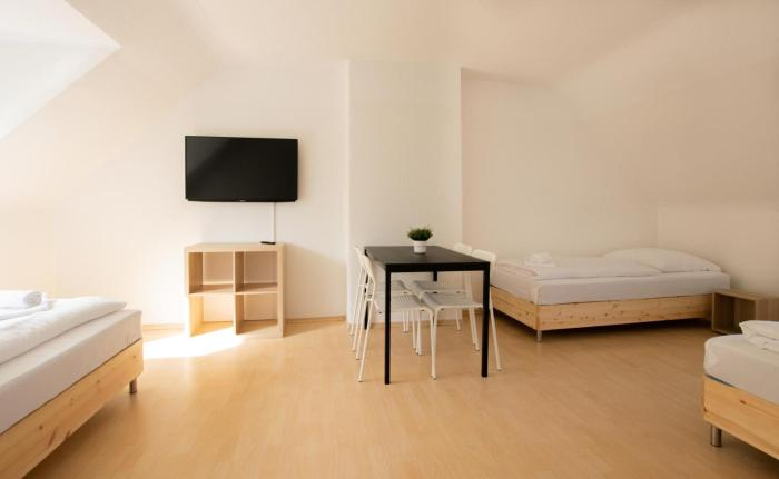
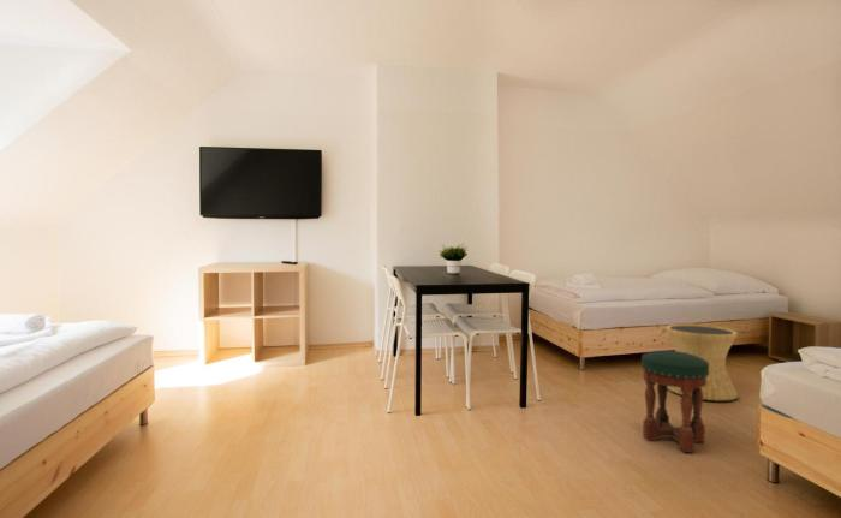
+ side table (700, 357)
+ stool (666, 395)
